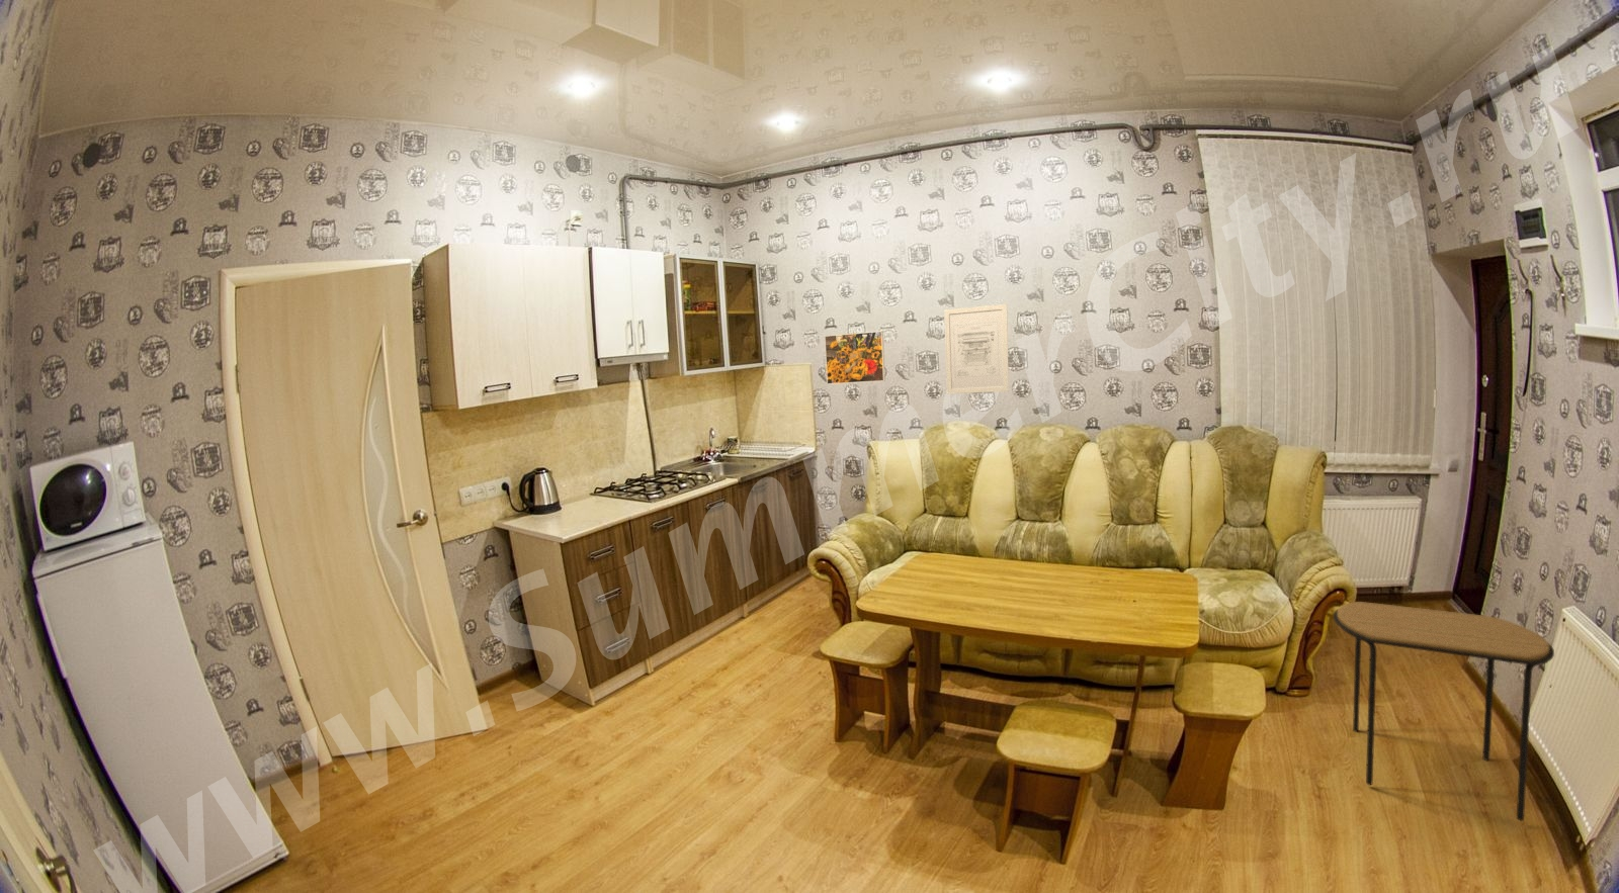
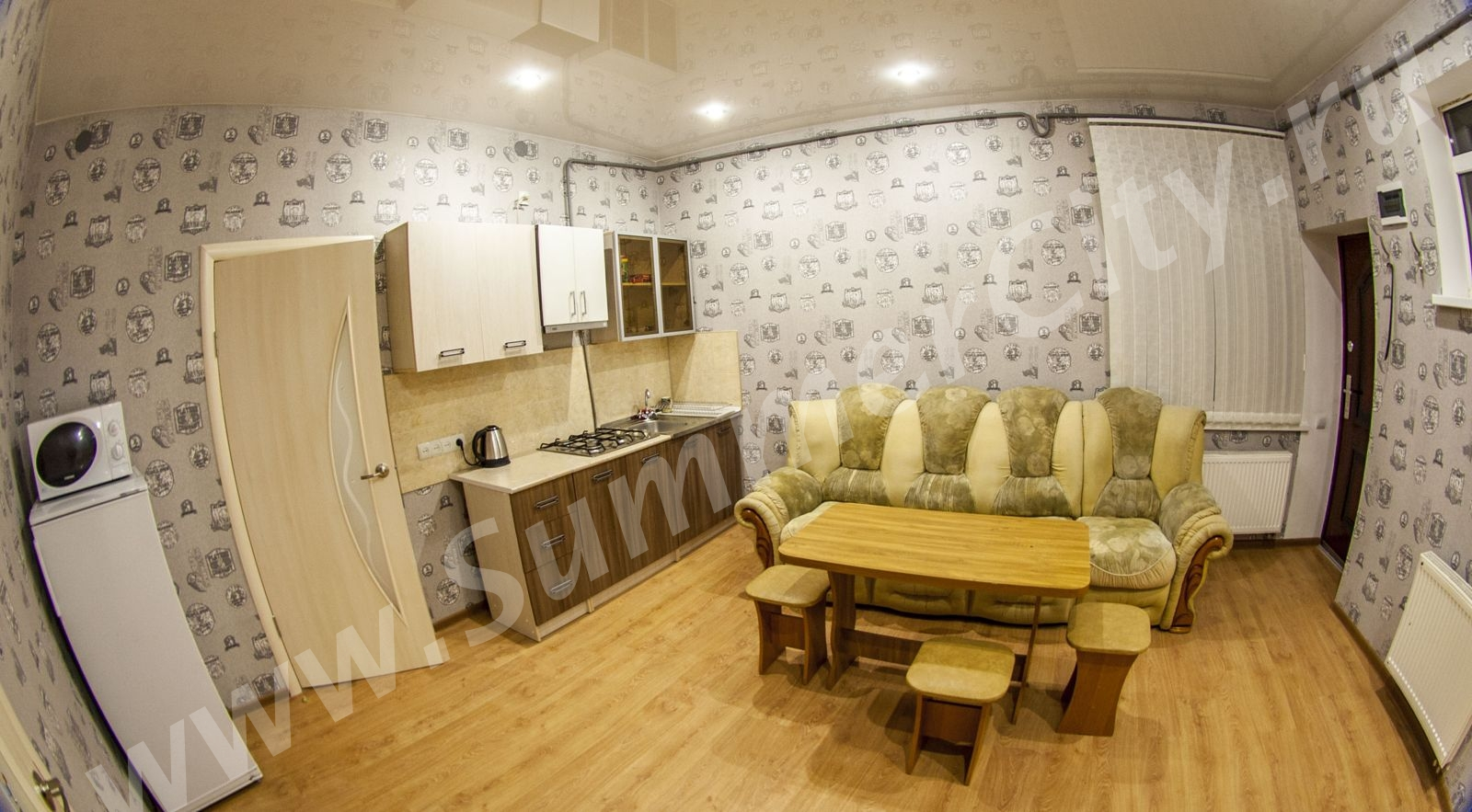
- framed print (853, 359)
- wall art (976, 350)
- side table (1435, 651)
